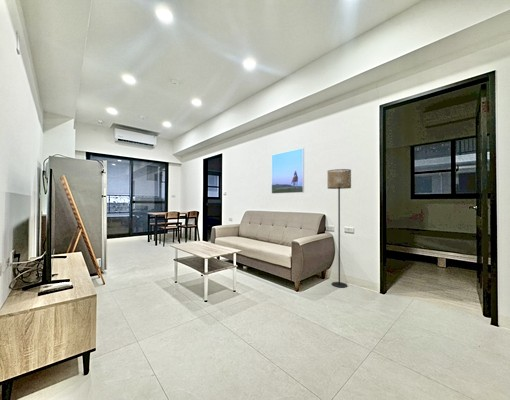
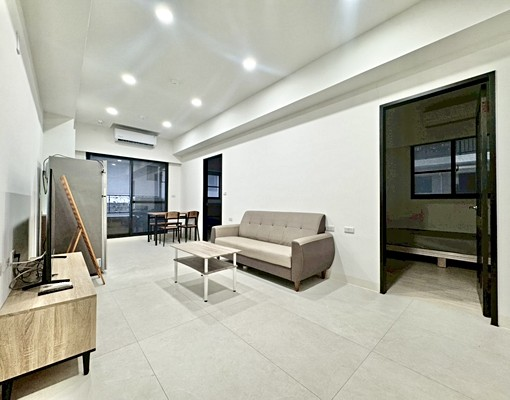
- floor lamp (339, 227)
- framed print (286, 172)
